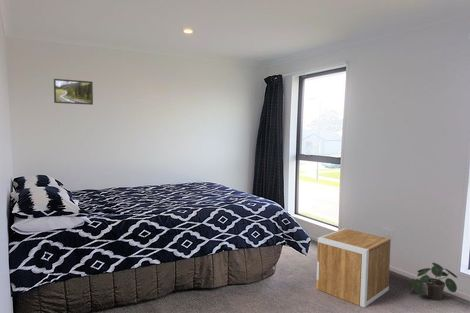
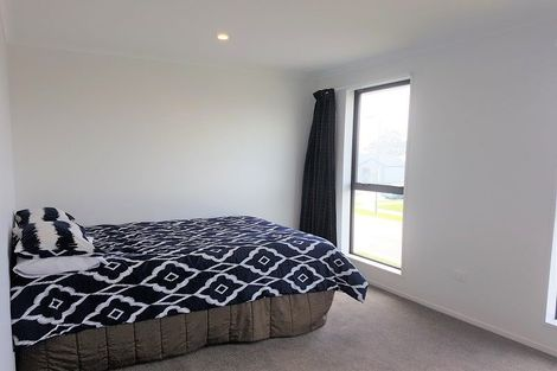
- nightstand (353, 264)
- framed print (73, 92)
- potted plant (433, 280)
